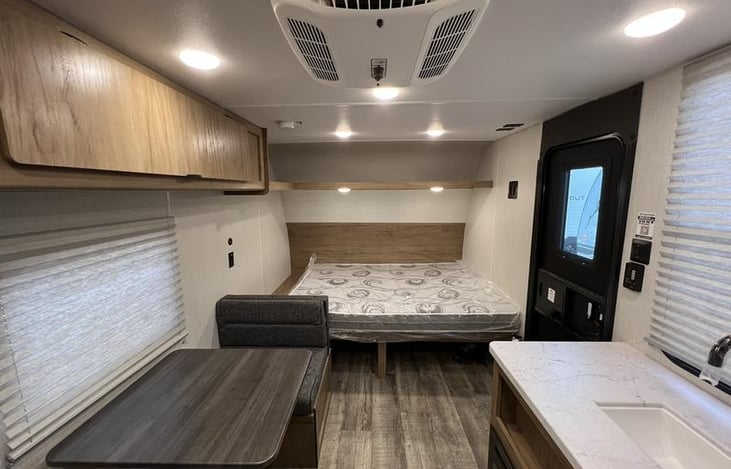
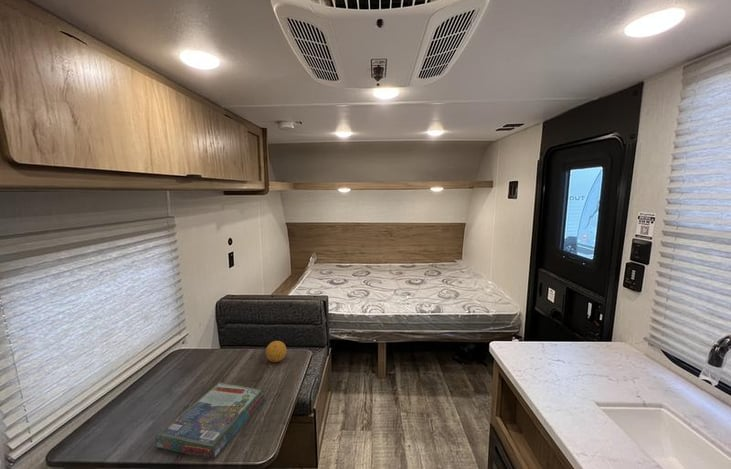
+ board game (216, 415)
+ fruit (276, 351)
